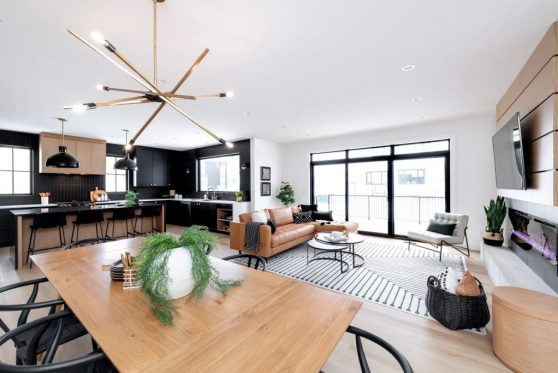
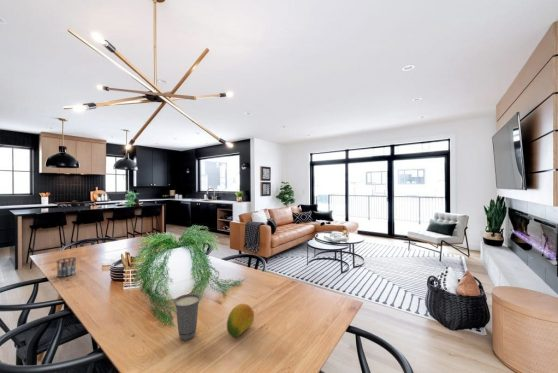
+ cup (187, 317)
+ cup (66, 267)
+ fruit (239, 319)
